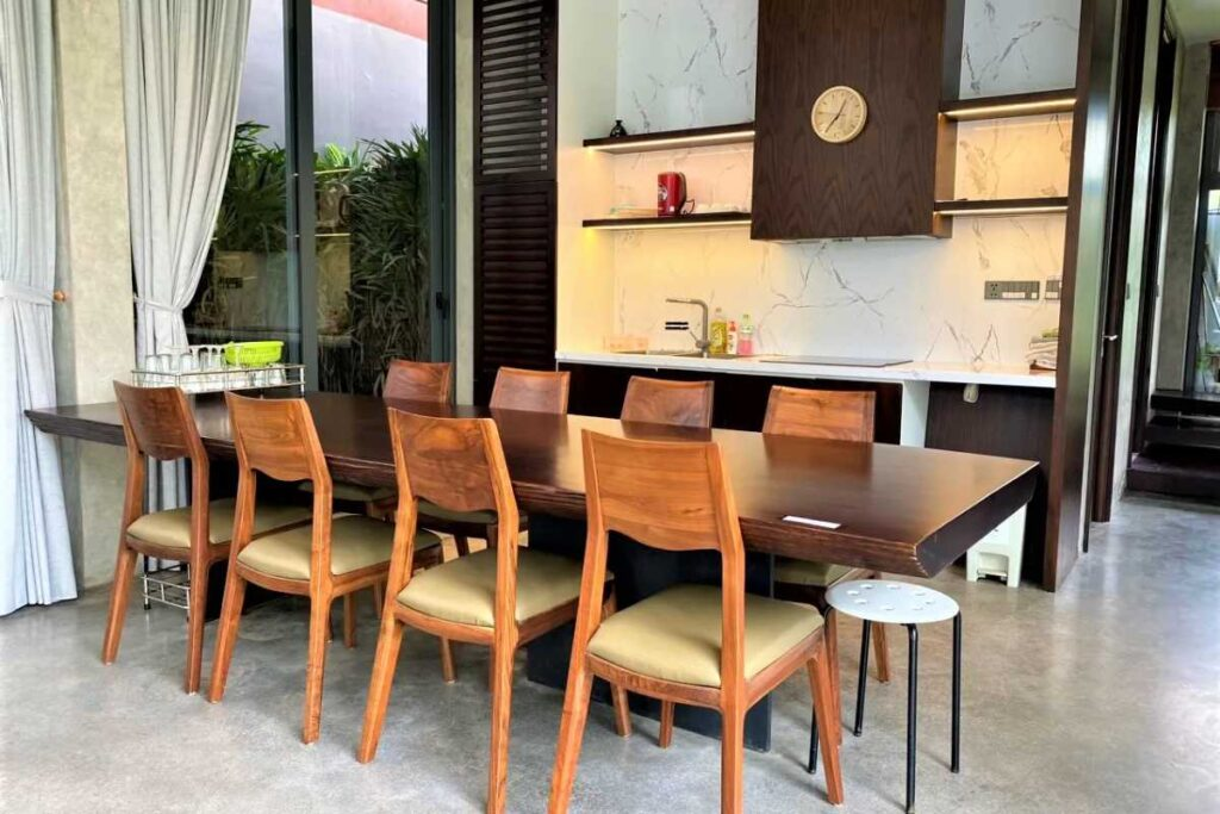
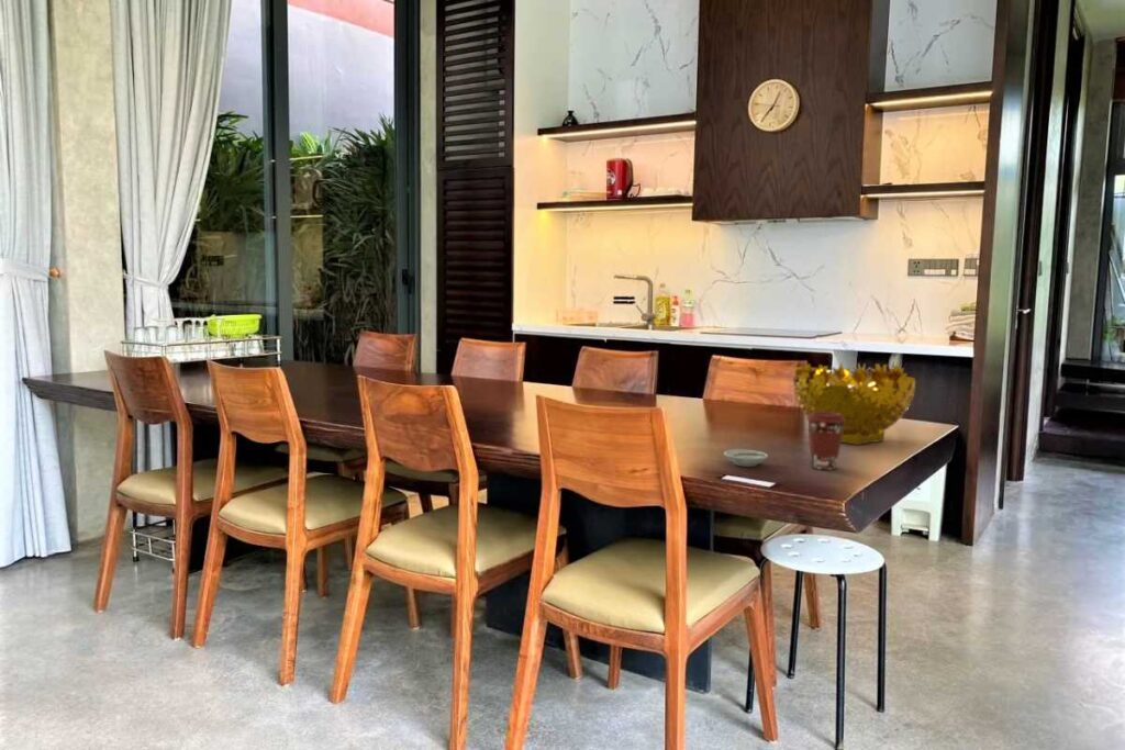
+ saucer (745, 458)
+ decorative bowl (851, 403)
+ coffee cup (824, 440)
